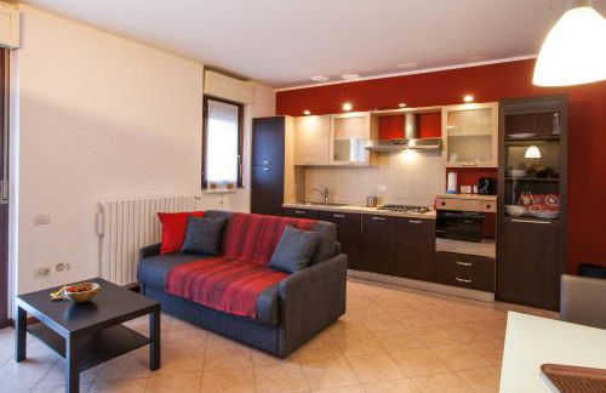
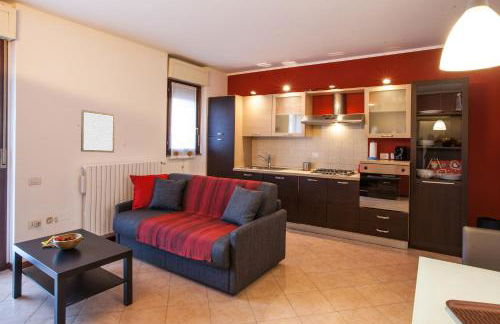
+ wall art (98, 132)
